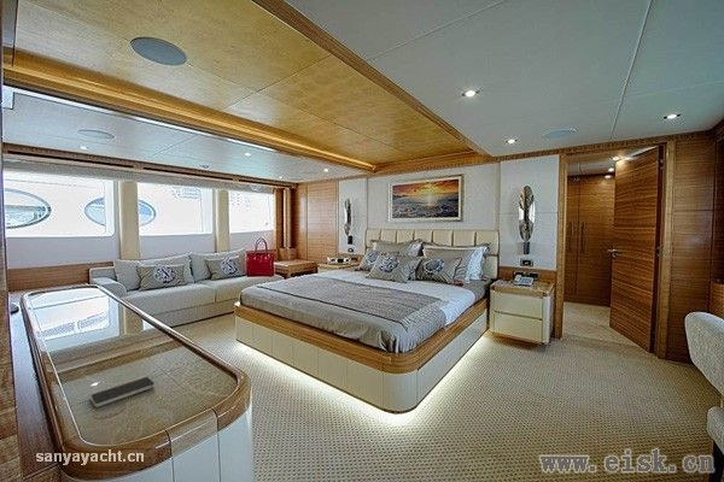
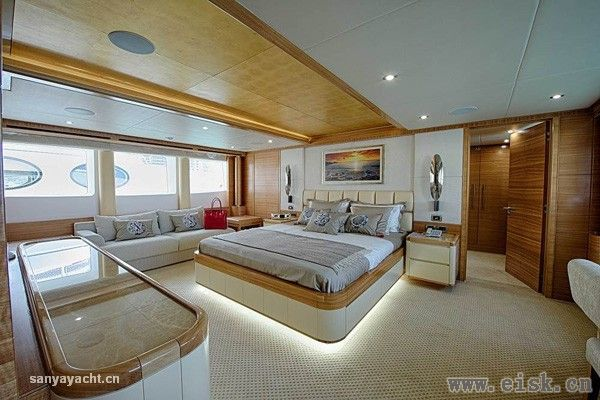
- smartphone (123, 390)
